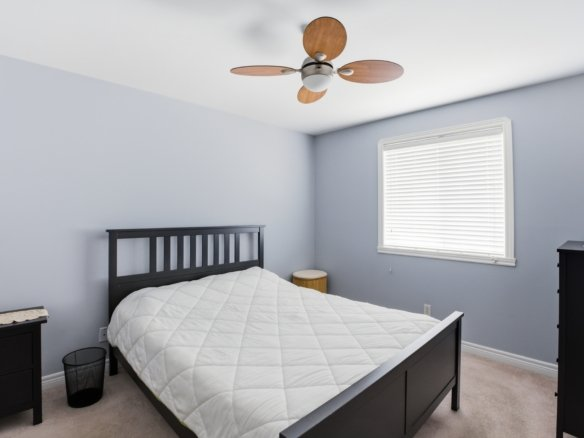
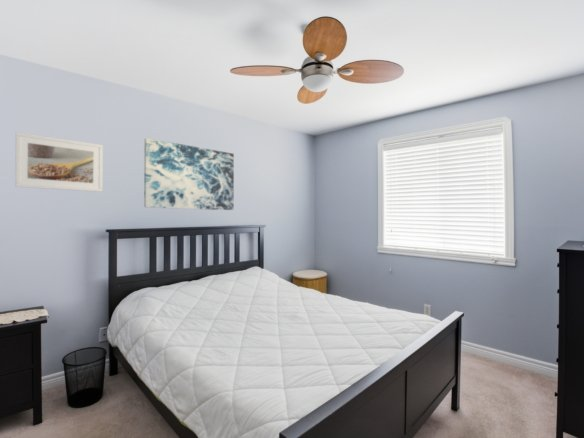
+ wall art (193, 177)
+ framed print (62, 164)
